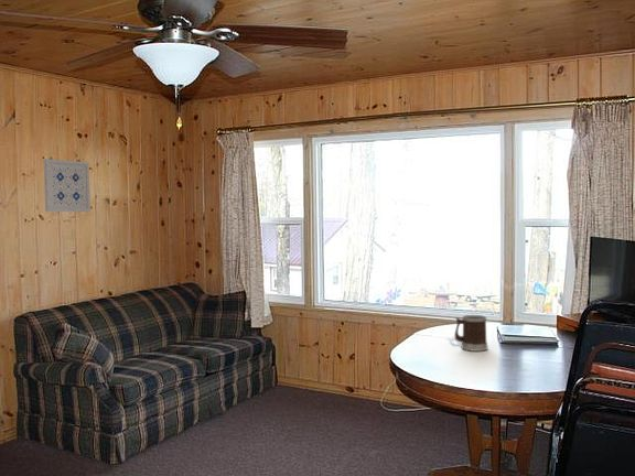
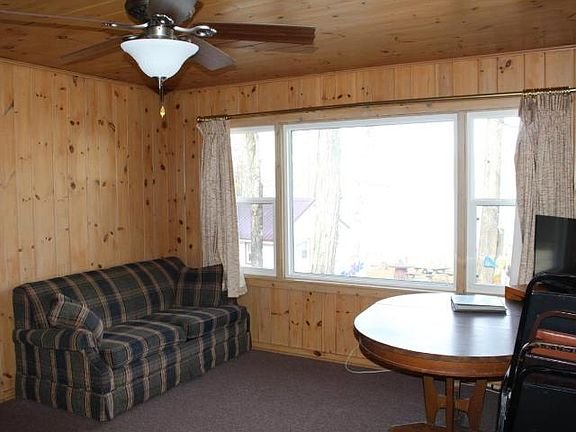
- mug (471, 332)
- wall art (67, 186)
